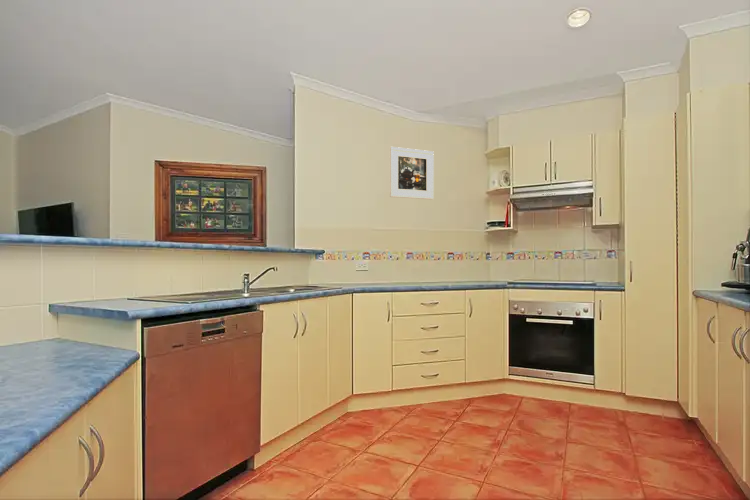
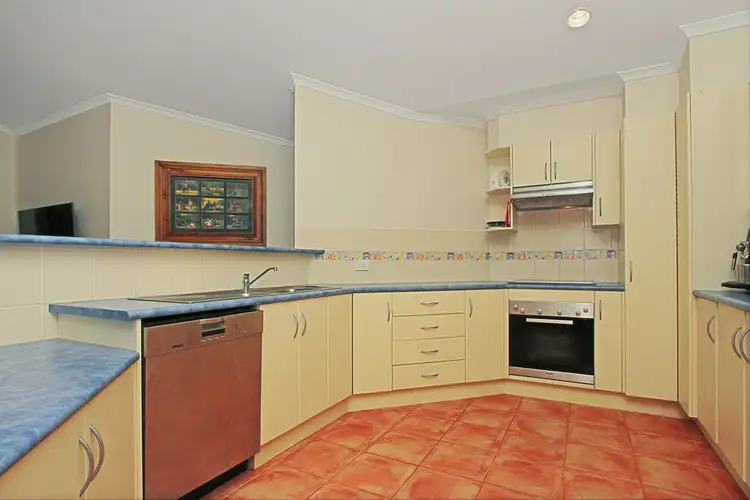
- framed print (412, 173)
